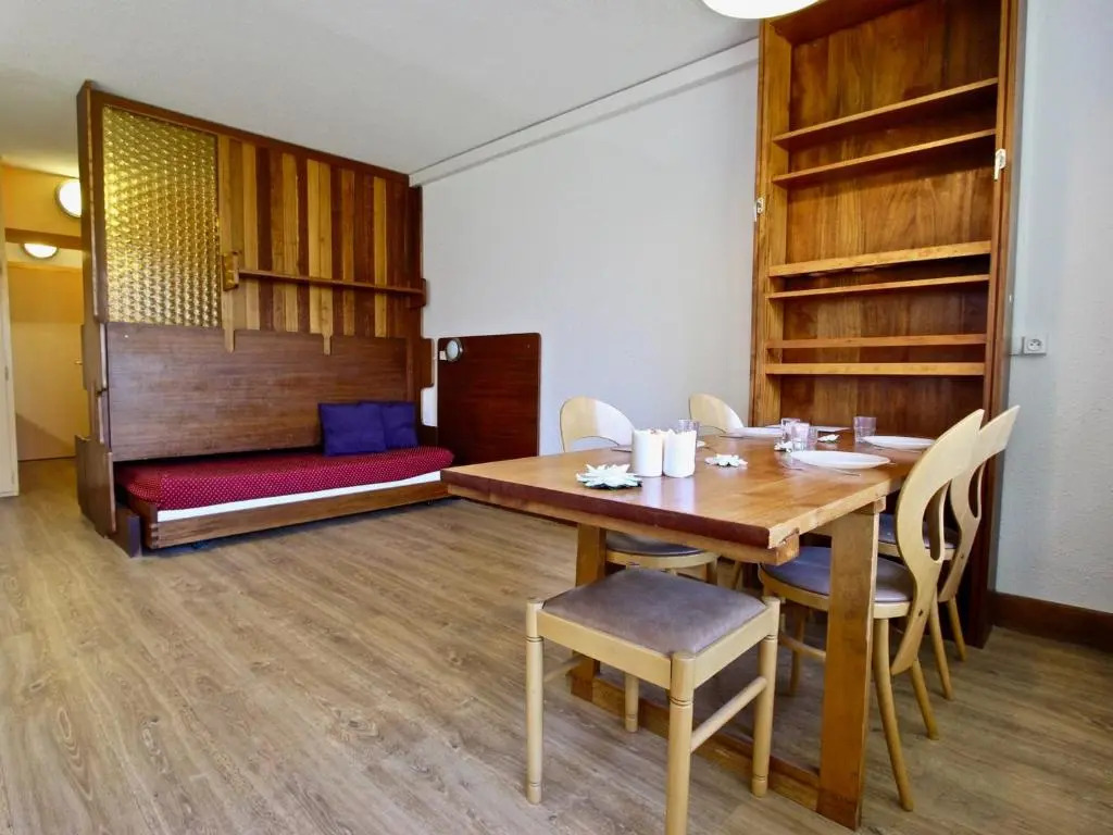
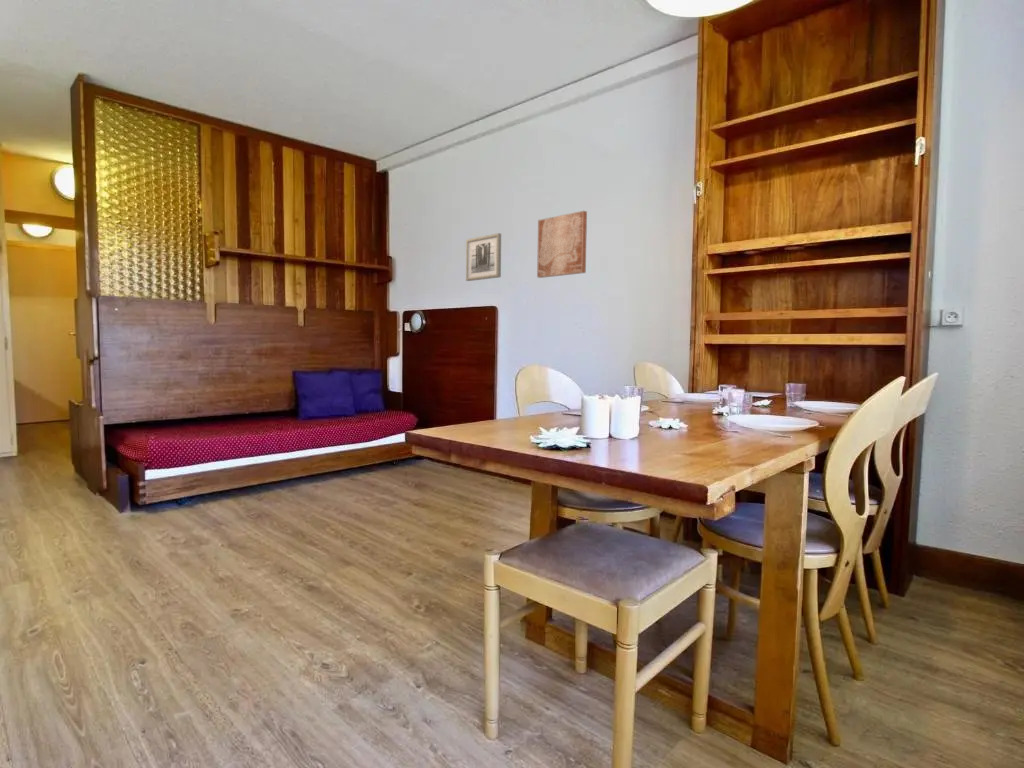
+ wall art (561, 245)
+ wall art (483, 257)
